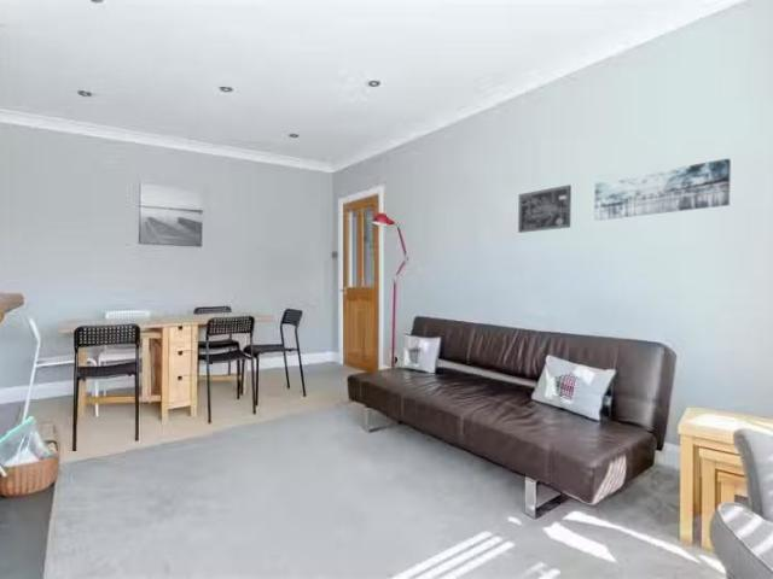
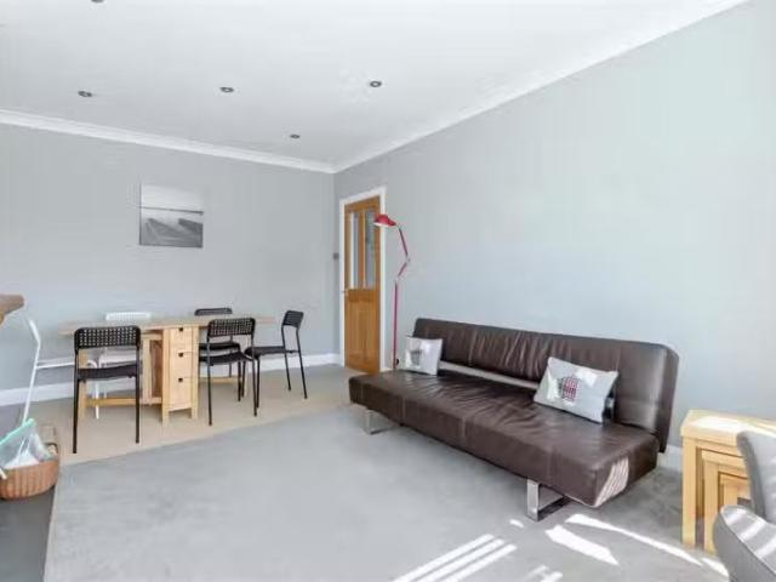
- wall art (655, 192)
- wall art (542, 210)
